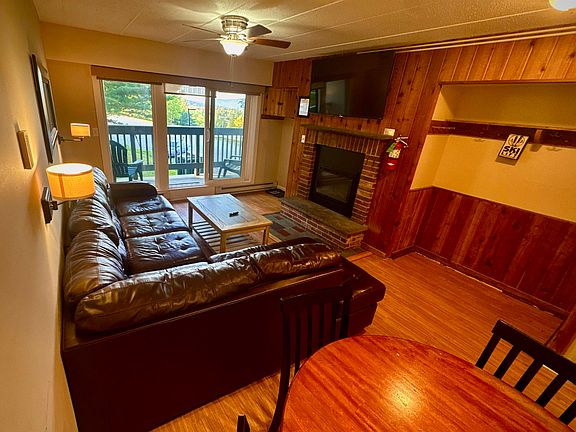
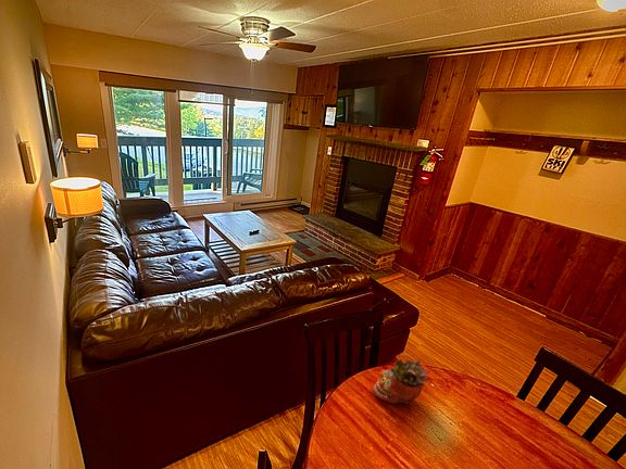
+ succulent planter (400, 379)
